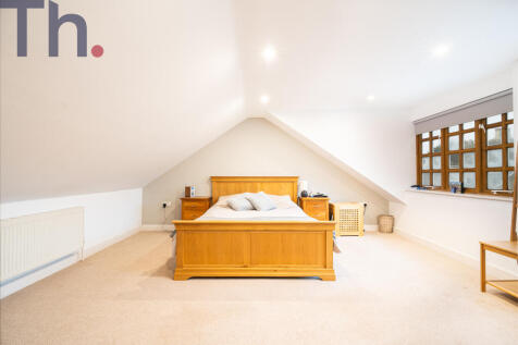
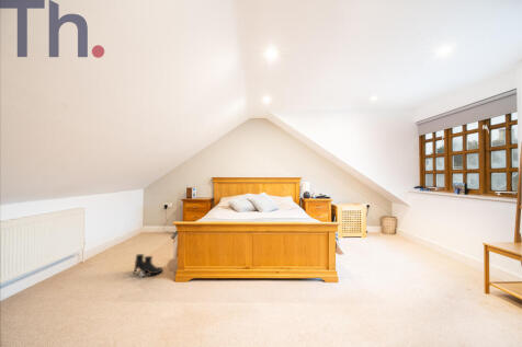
+ boots (148, 263)
